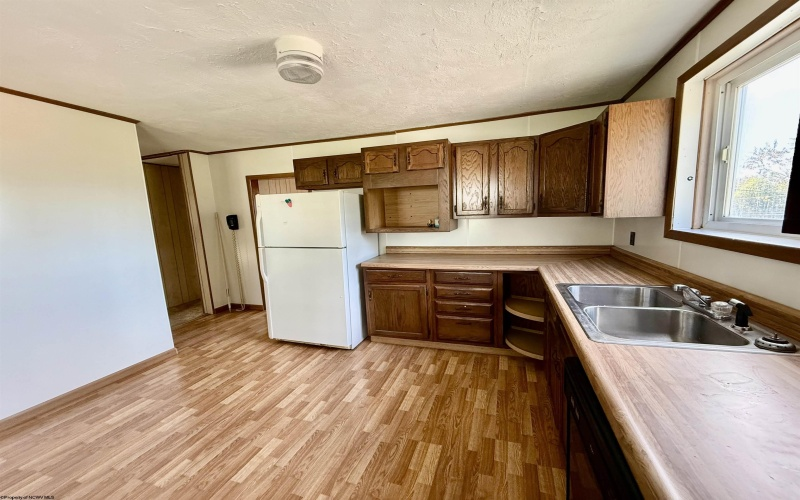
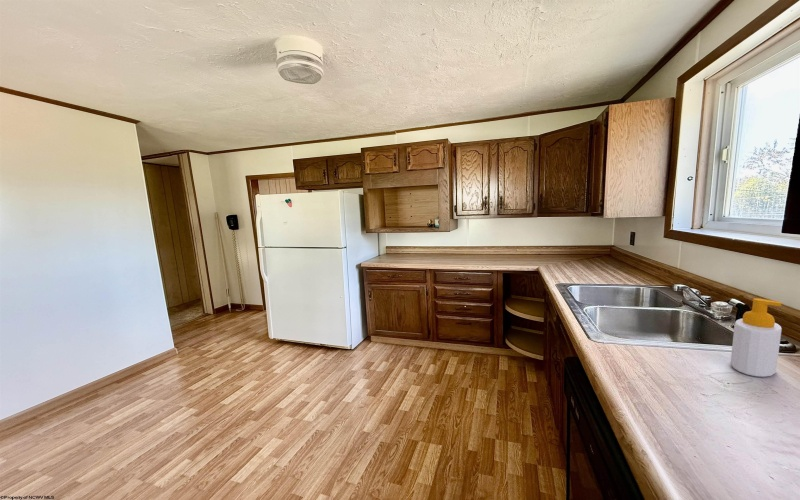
+ soap bottle (756, 334)
